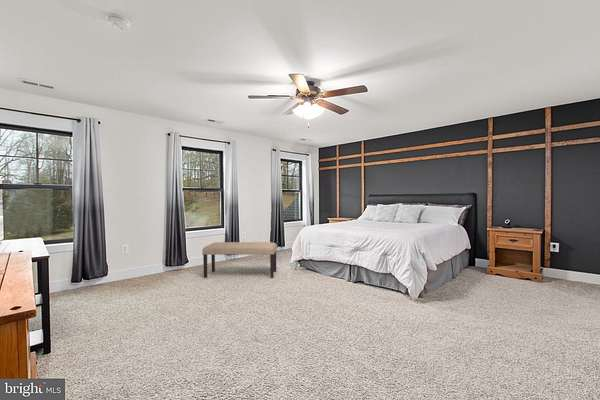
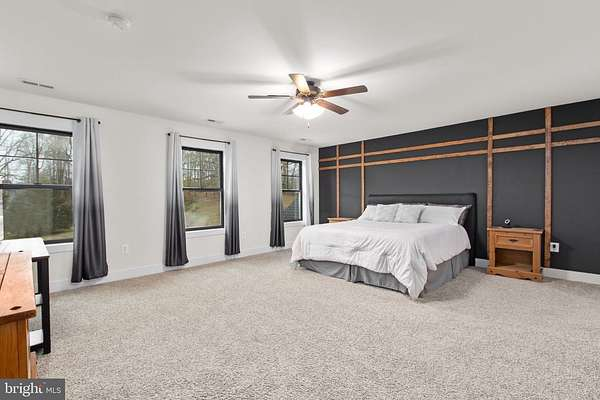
- bench (241, 254)
